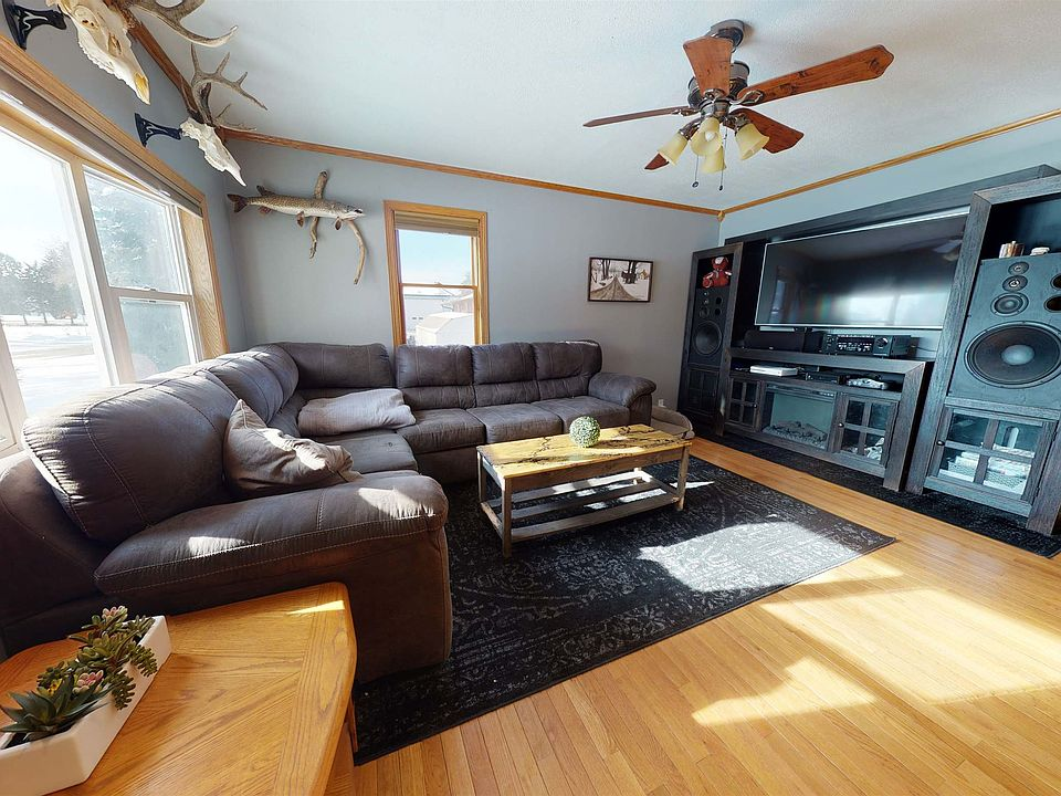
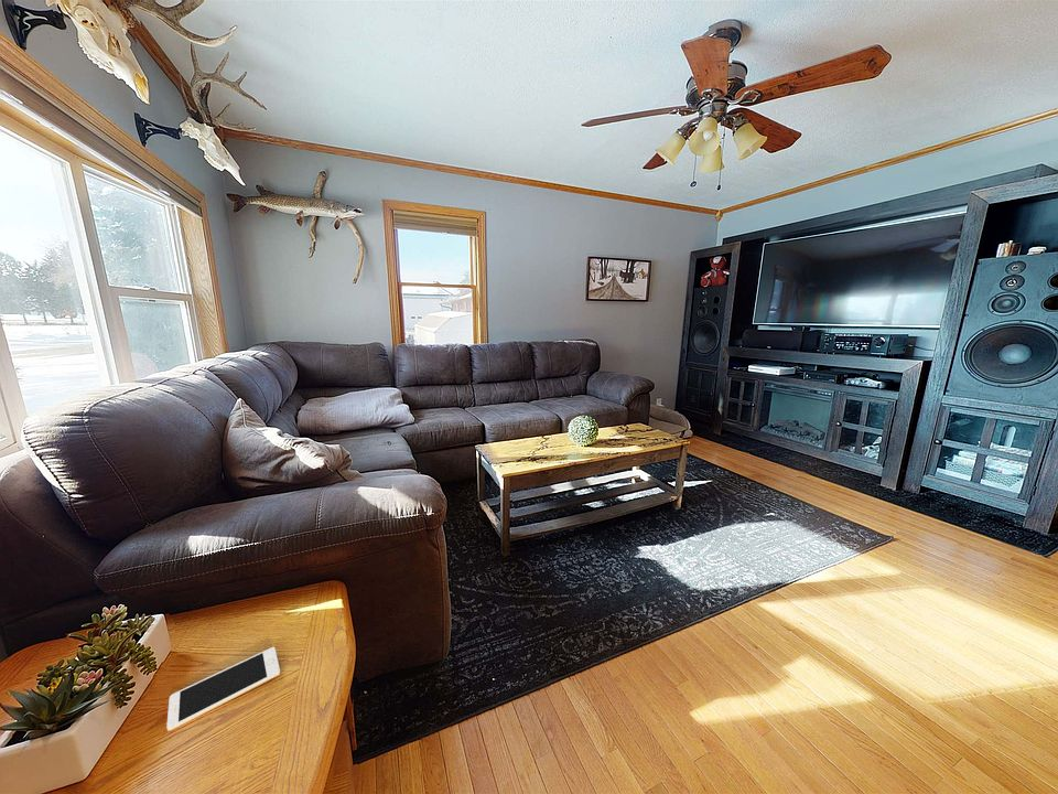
+ cell phone (226, 684)
